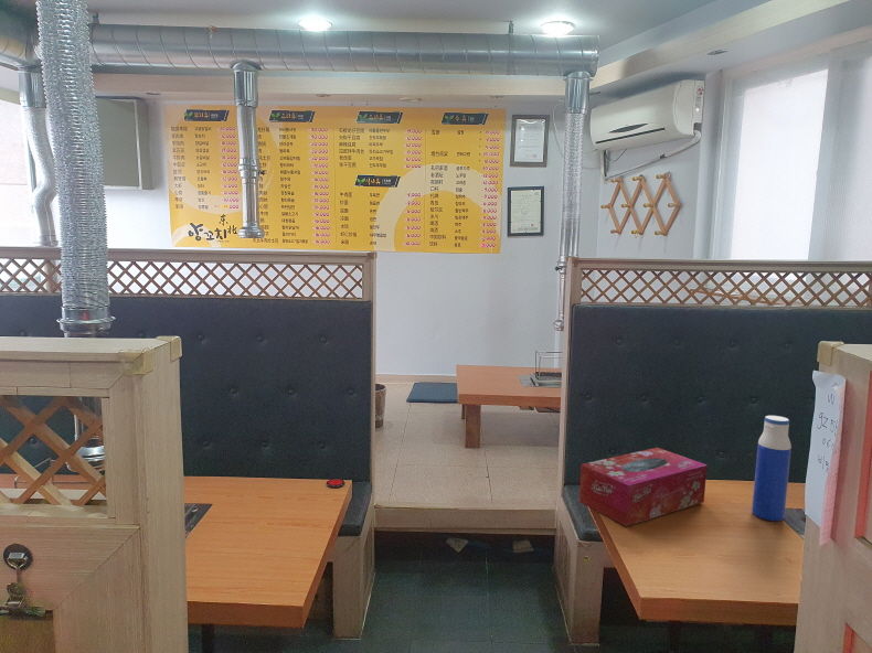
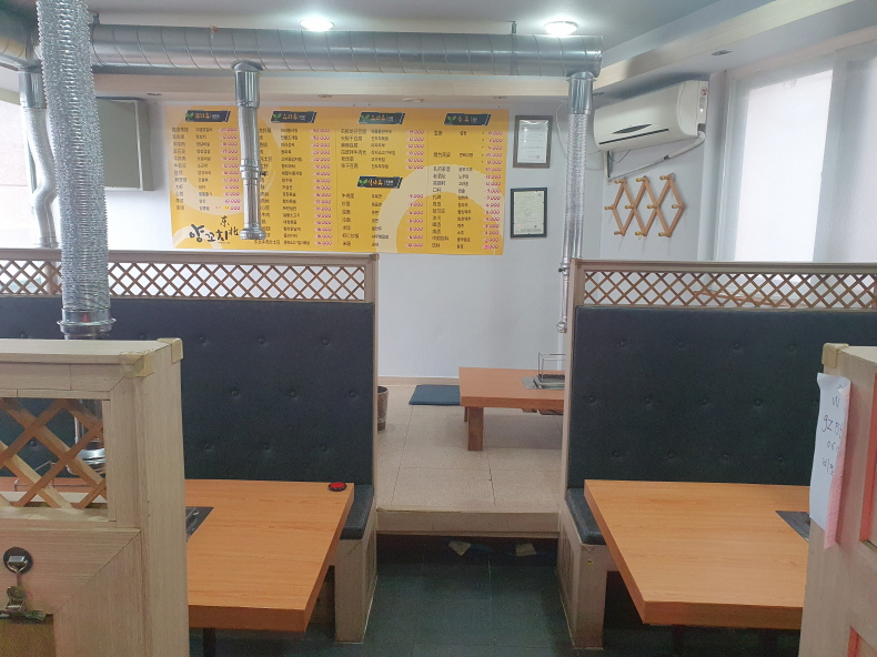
- water bottle (772, 467)
- tissue box (642, 483)
